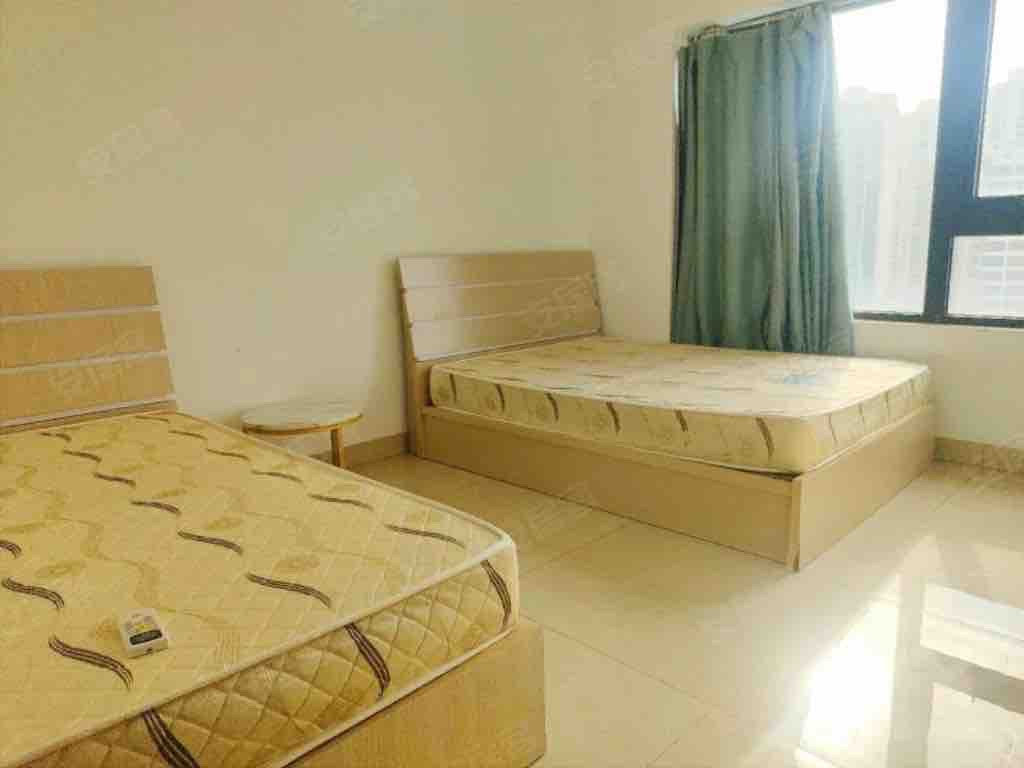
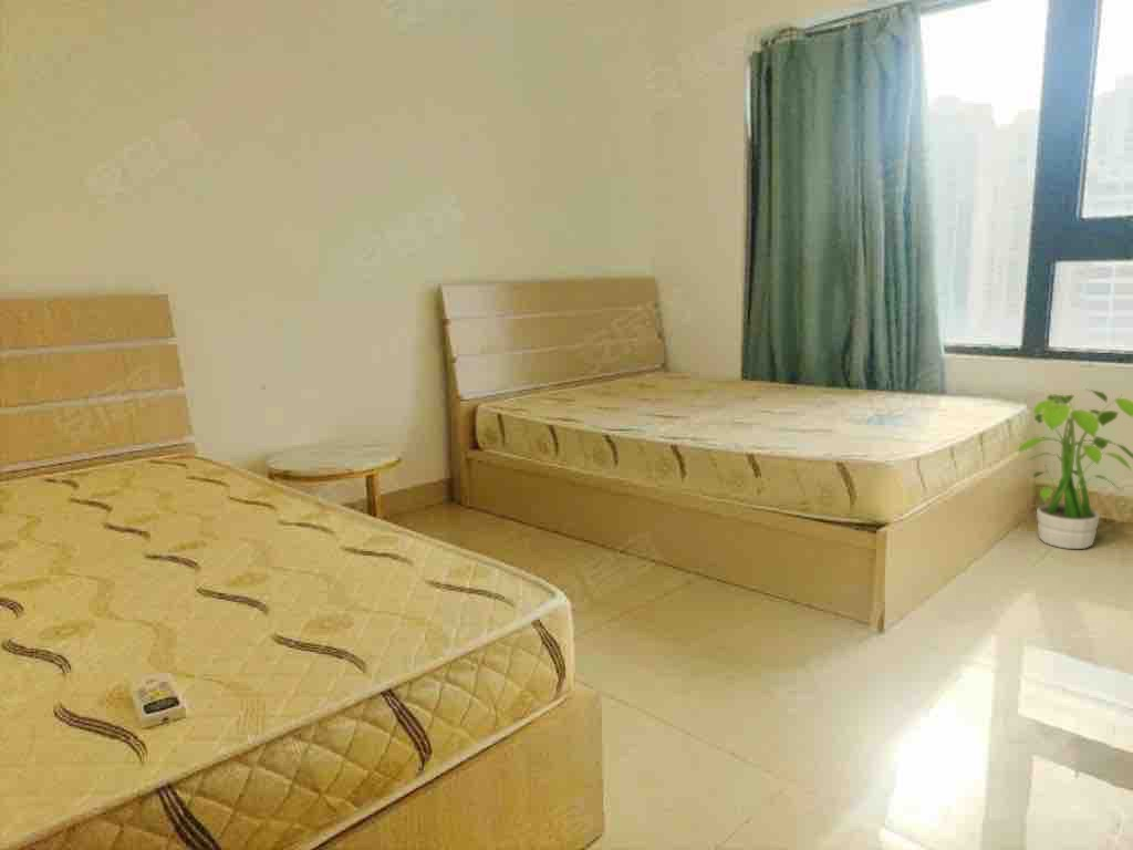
+ potted plant (1073, 470)
